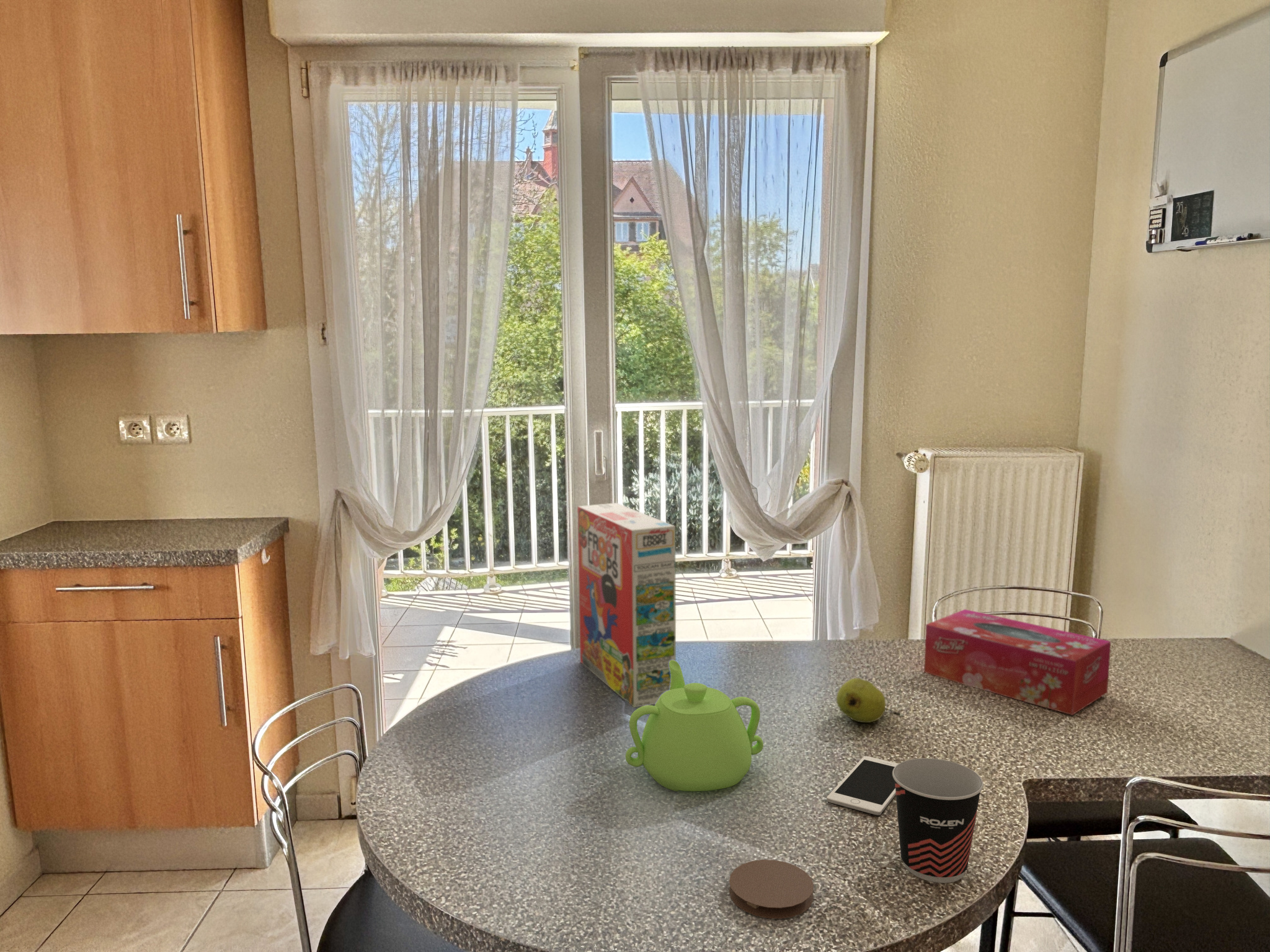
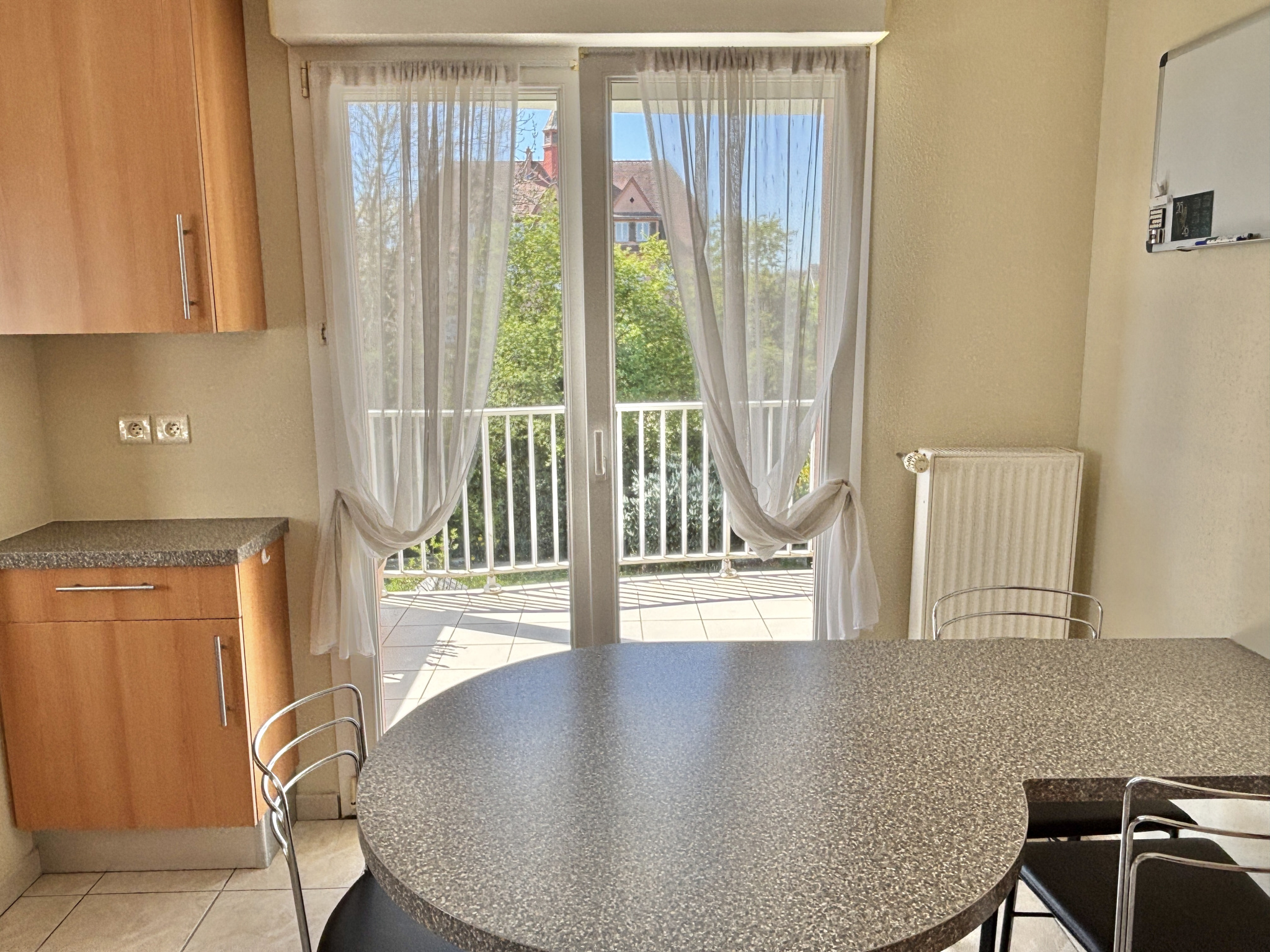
- fruit (868, 699)
- cell phone (871, 783)
- tissue box (1014, 658)
- teapot (691, 721)
- cereal box (624, 599)
- coaster (771, 888)
- cup (935, 822)
